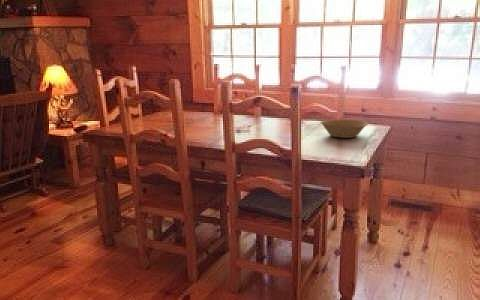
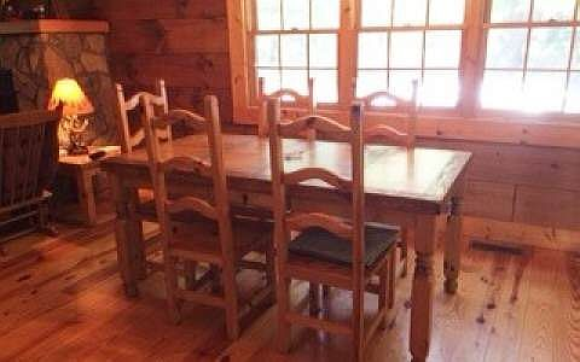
- bowl (343, 128)
